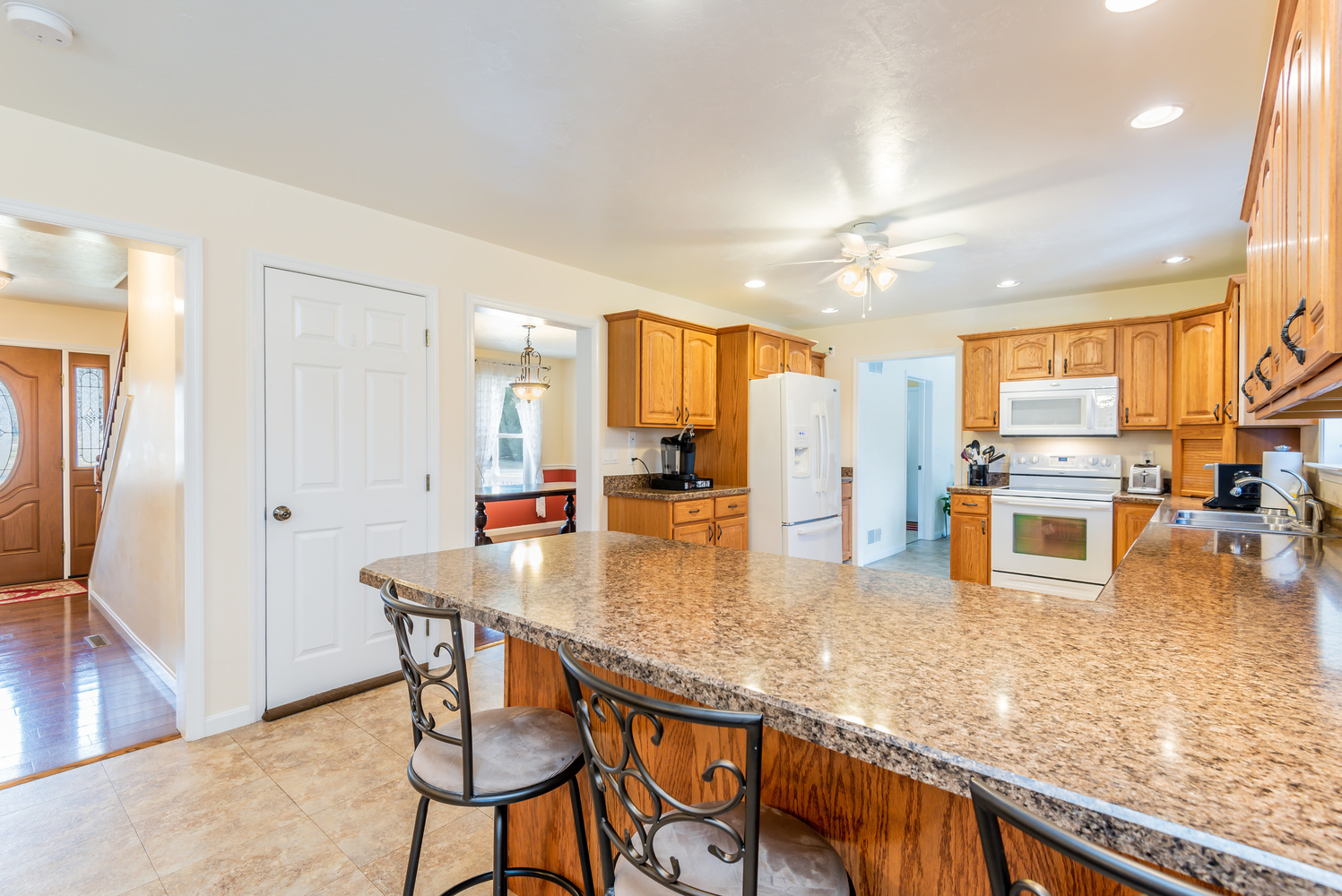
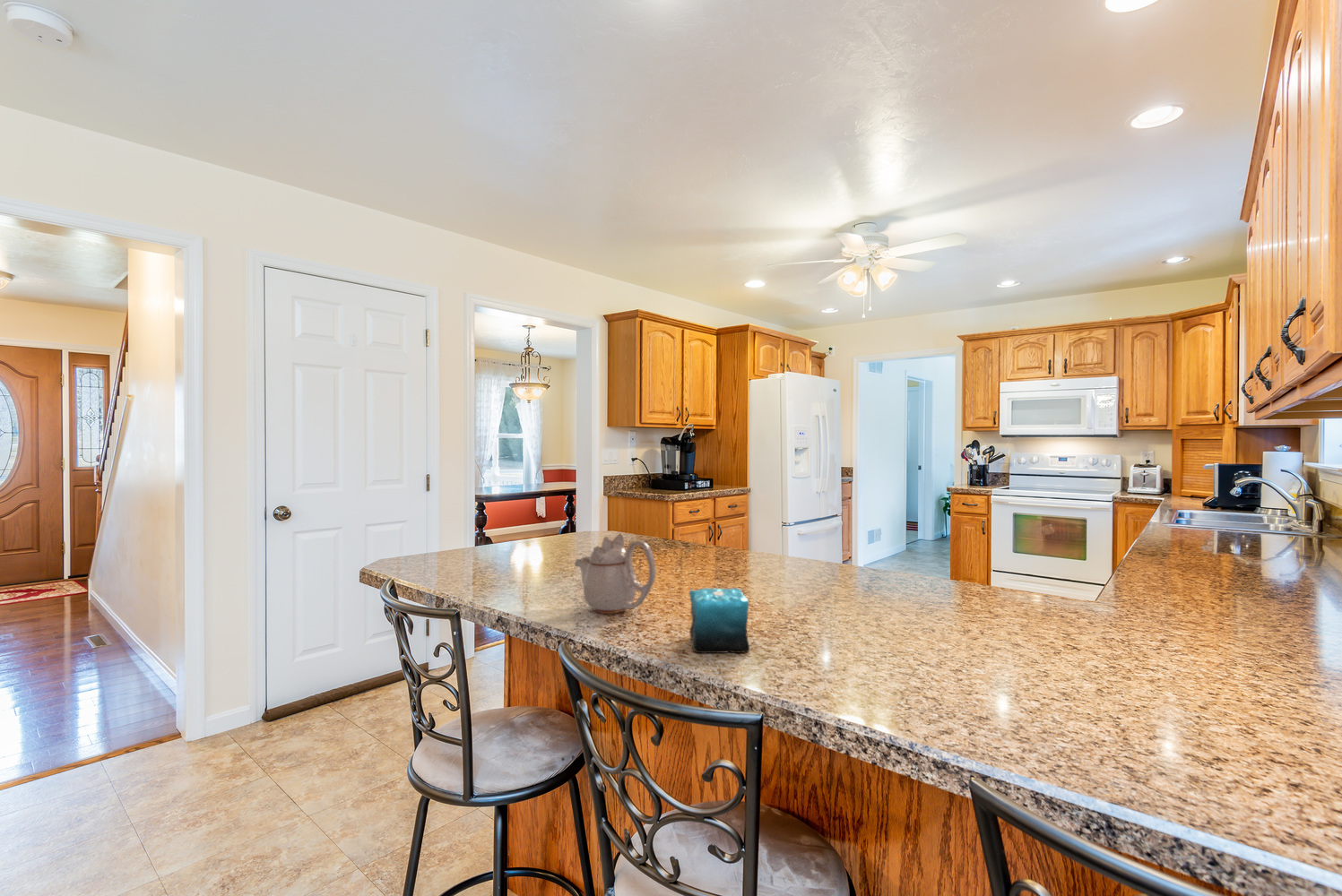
+ candle (718, 608)
+ teapot (613, 572)
